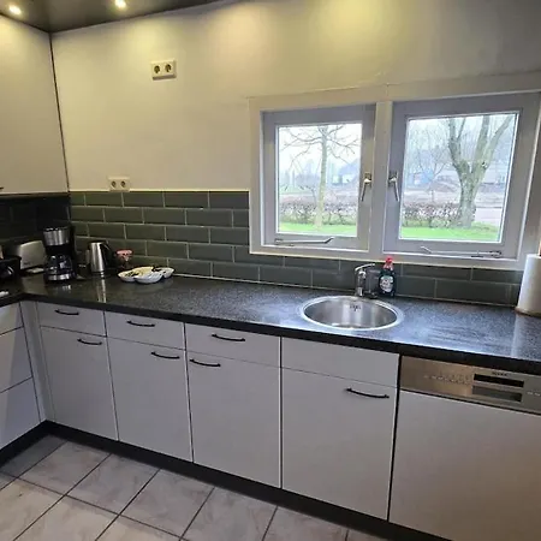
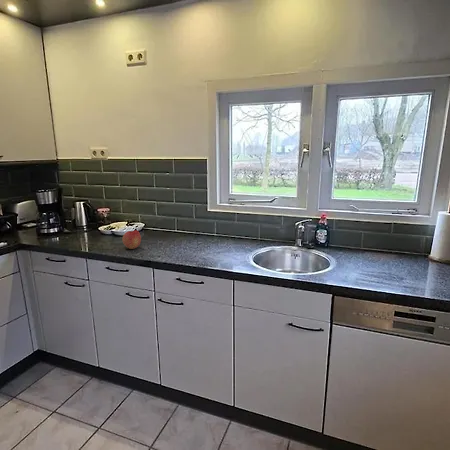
+ apple (131, 239)
